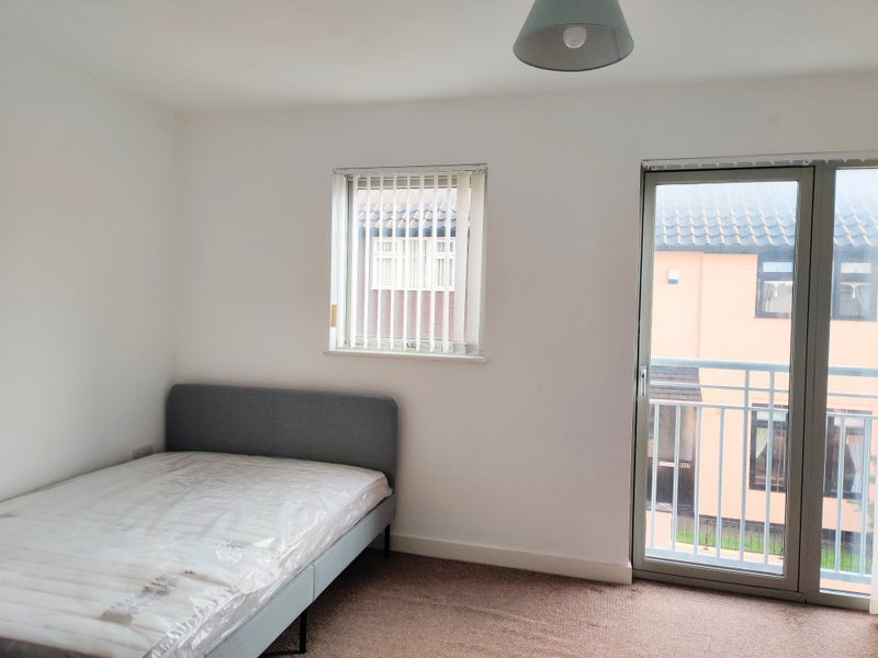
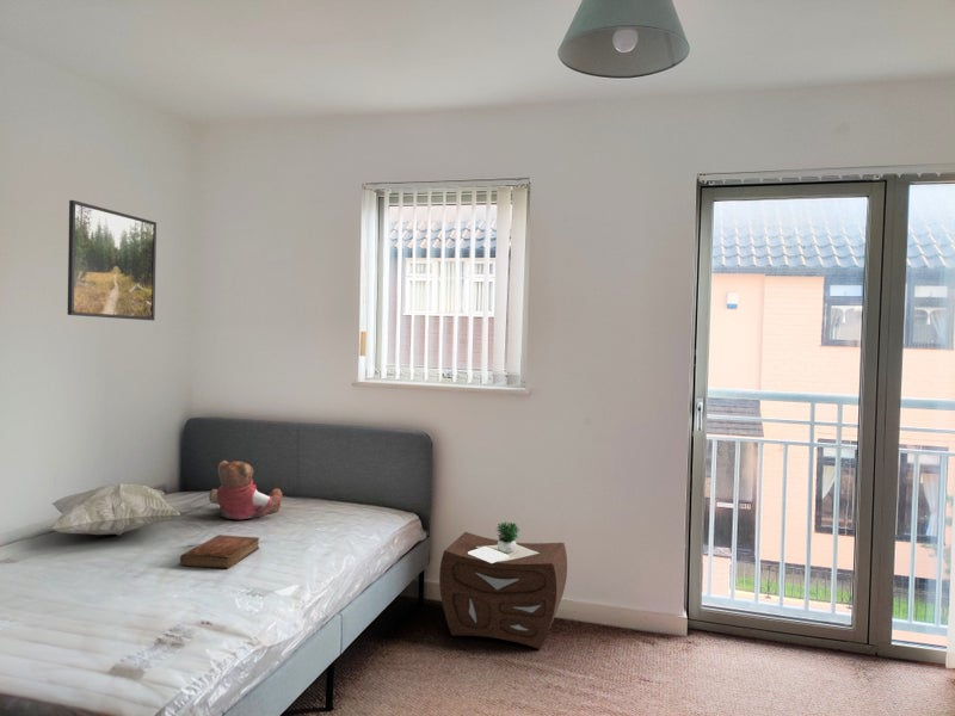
+ teddy bear (244, 486)
+ nightstand (504, 575)
+ bible (221, 550)
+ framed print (115, 265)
+ decorative pillow (113, 508)
